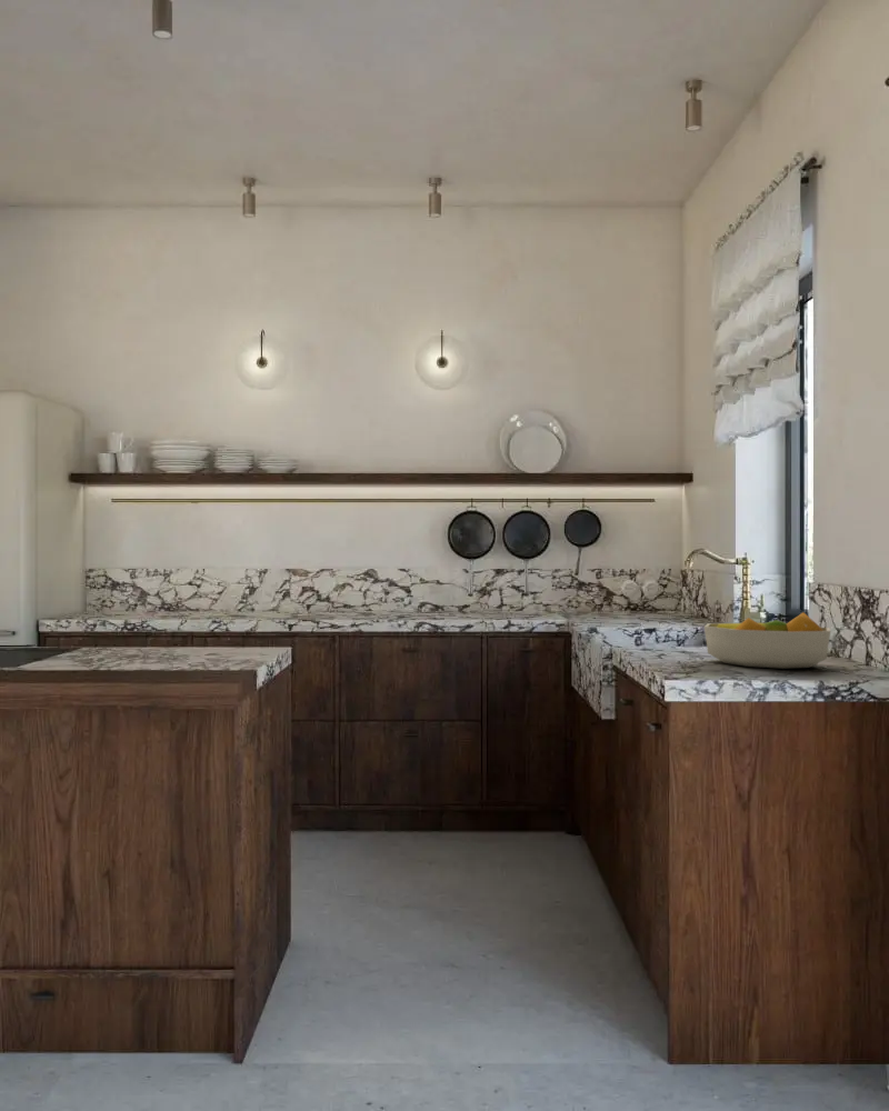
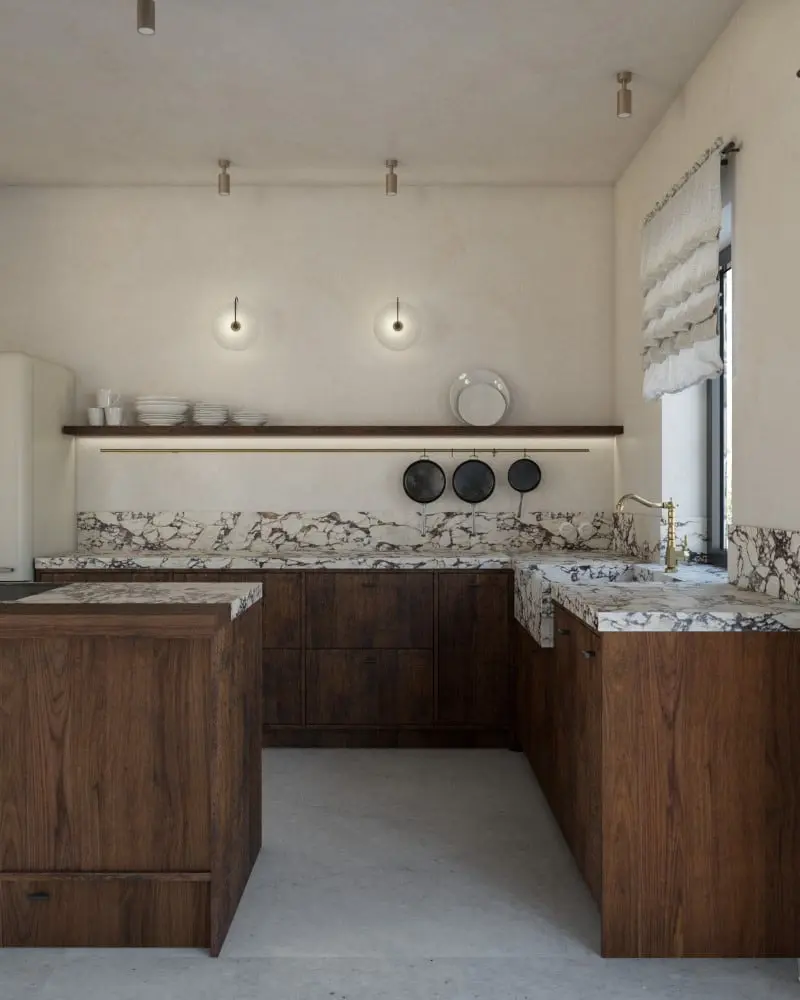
- fruit bowl (766, 637)
